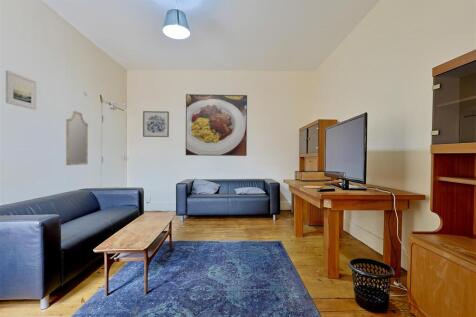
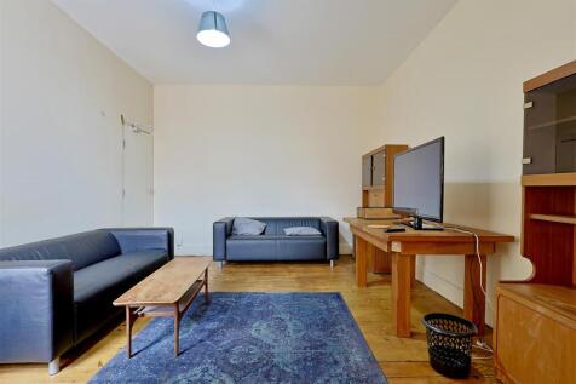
- wall art (155, 124)
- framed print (216, 125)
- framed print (22, 91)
- home mirror (77, 138)
